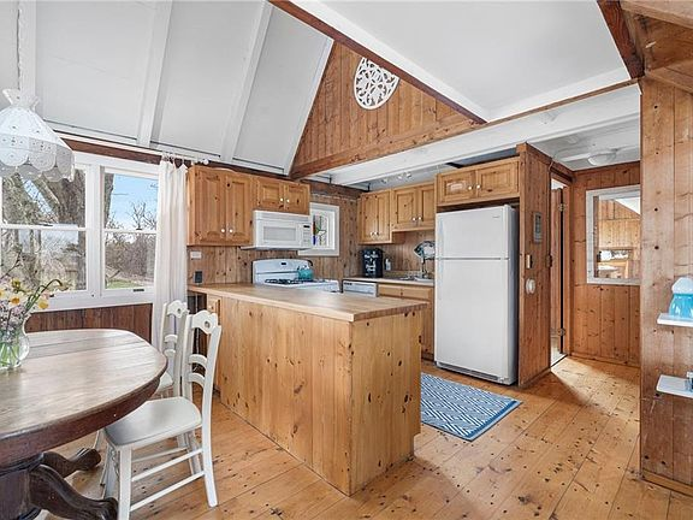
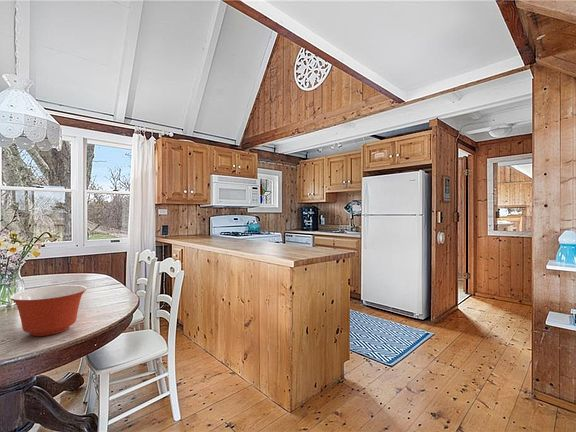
+ mixing bowl (50, 310)
